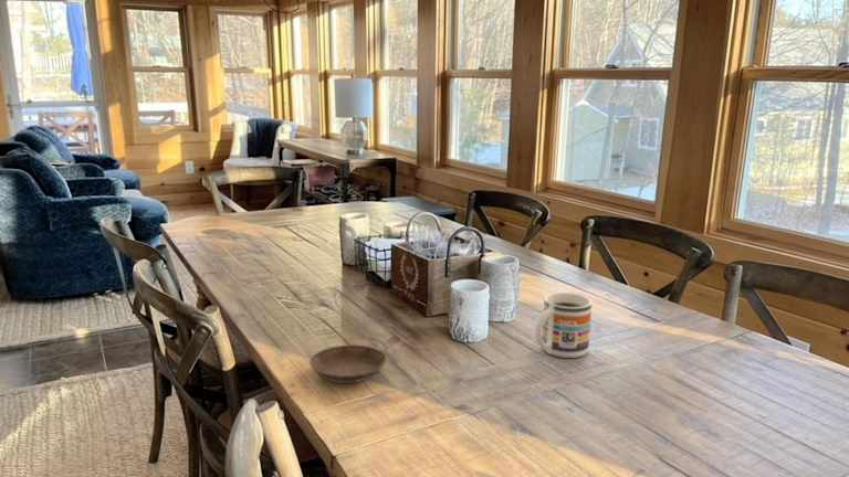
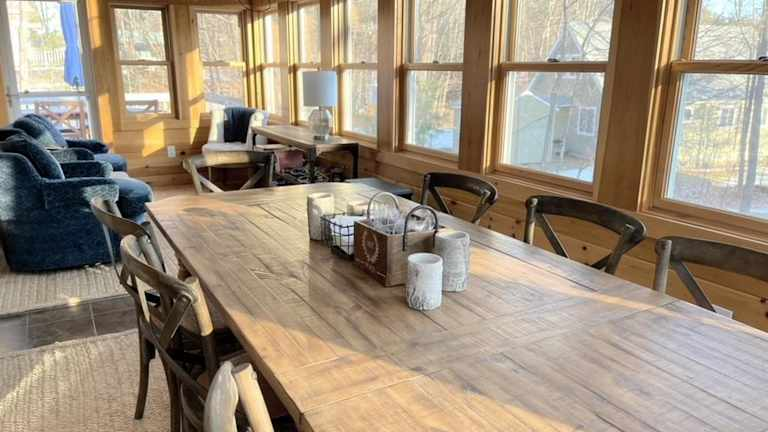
- saucer (348, 364)
- mug (560, 325)
